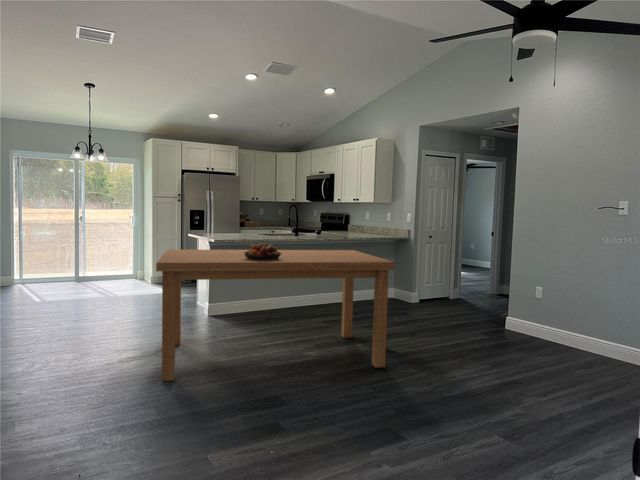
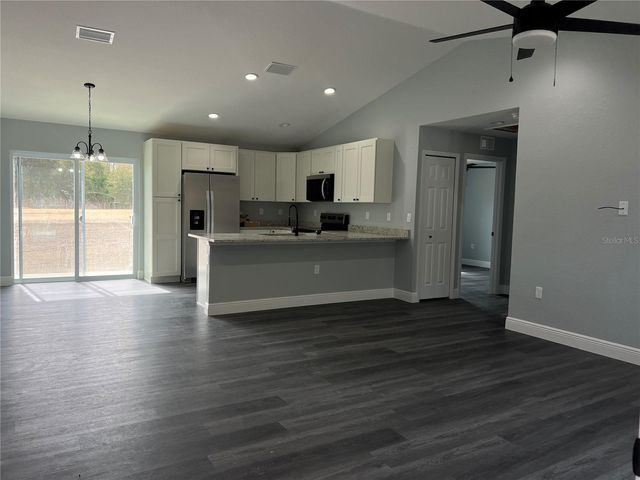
- fruit bowl (262, 250)
- dining table (272, 278)
